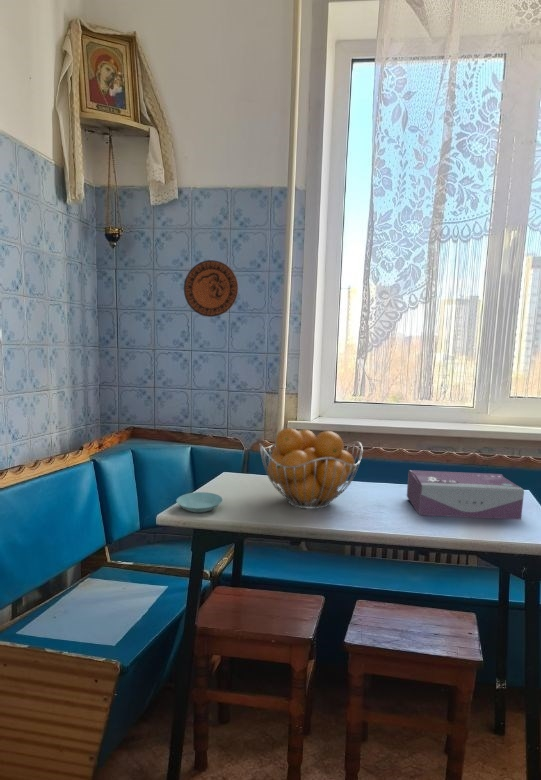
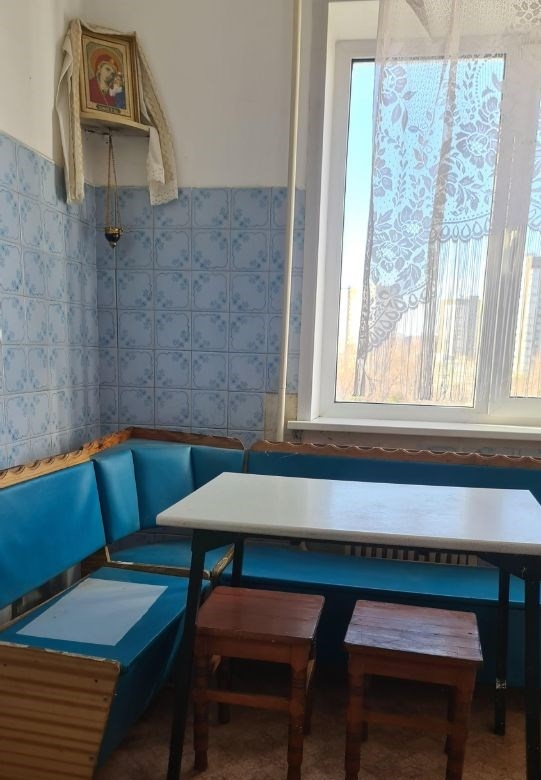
- decorative plate (210, 288)
- saucer (199, 503)
- fruit basket (310, 465)
- tissue box (461, 493)
